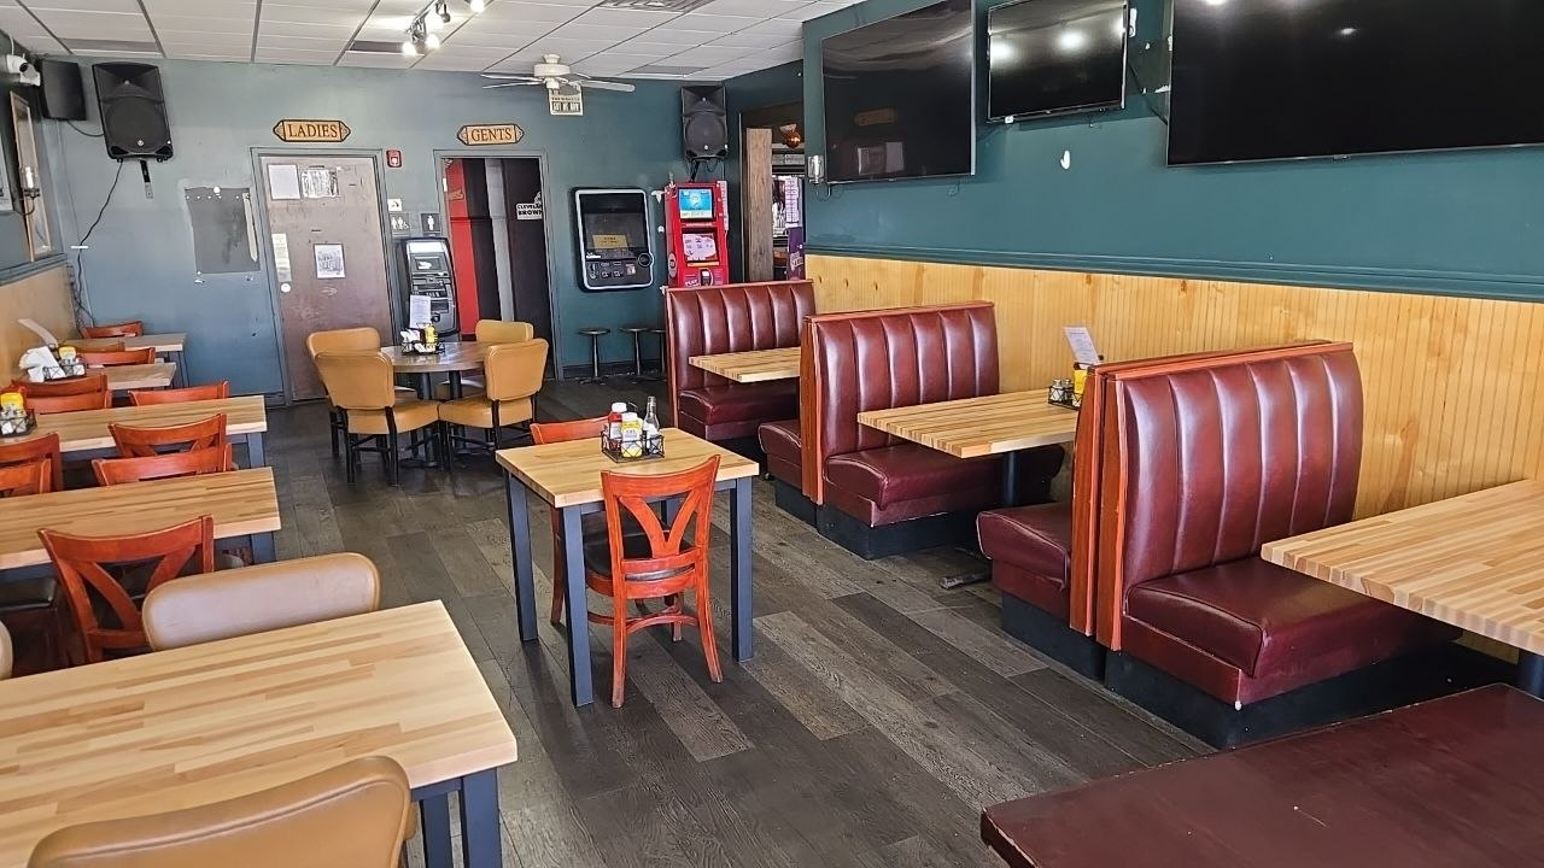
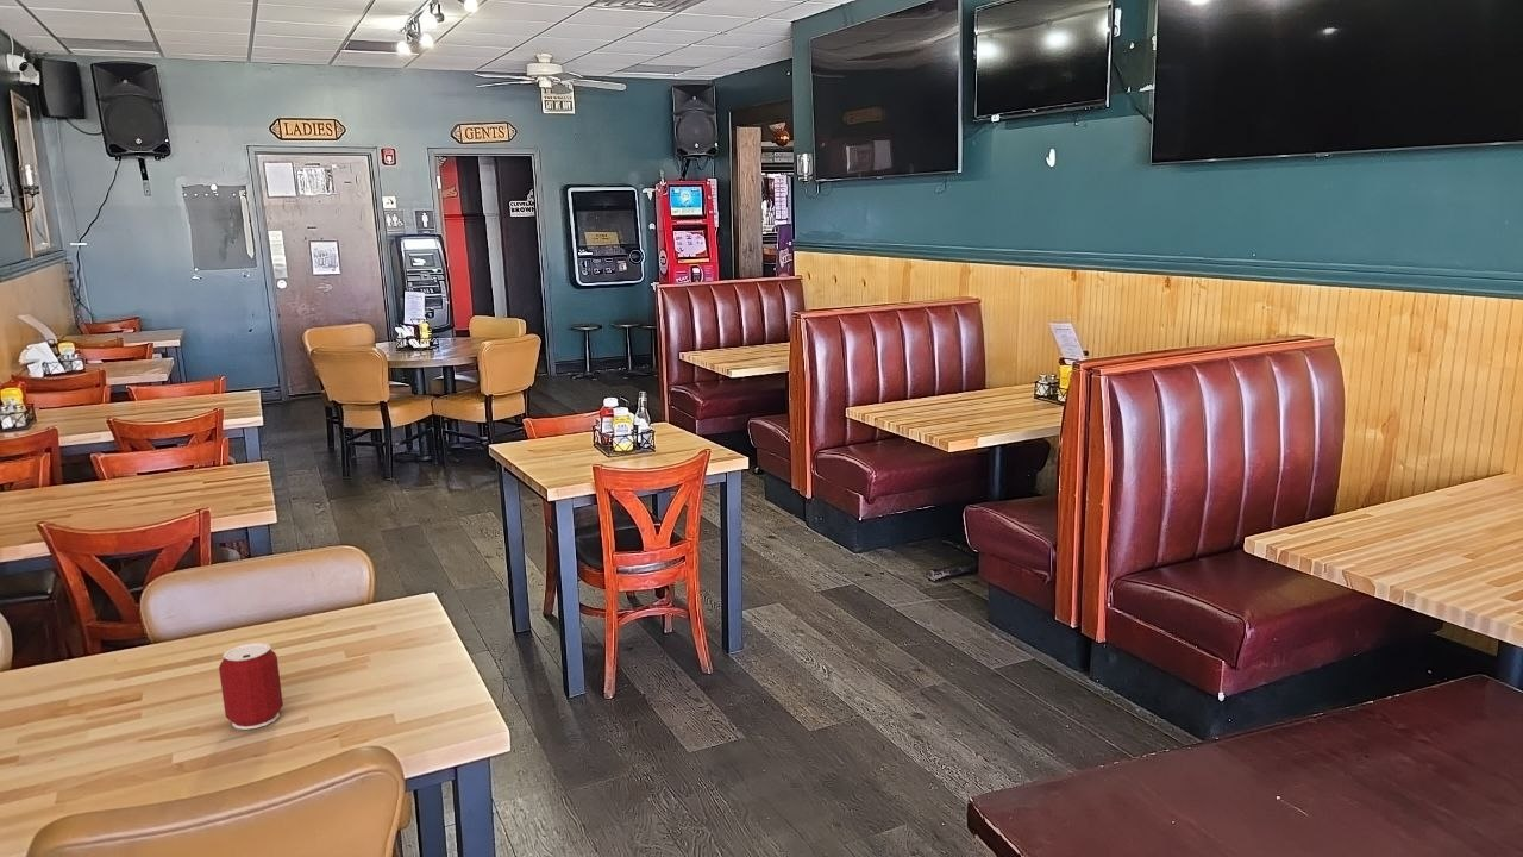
+ can (251, 686)
